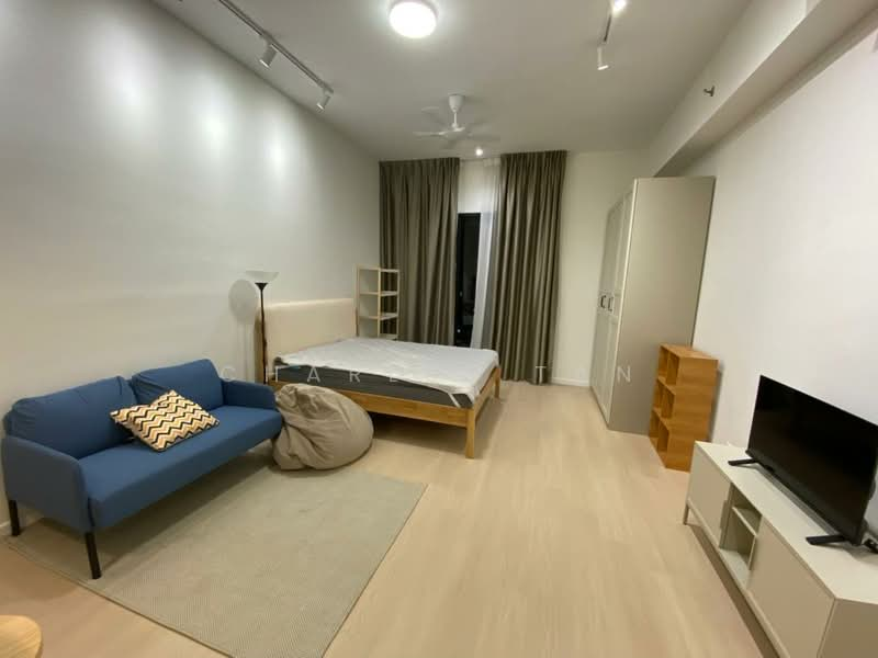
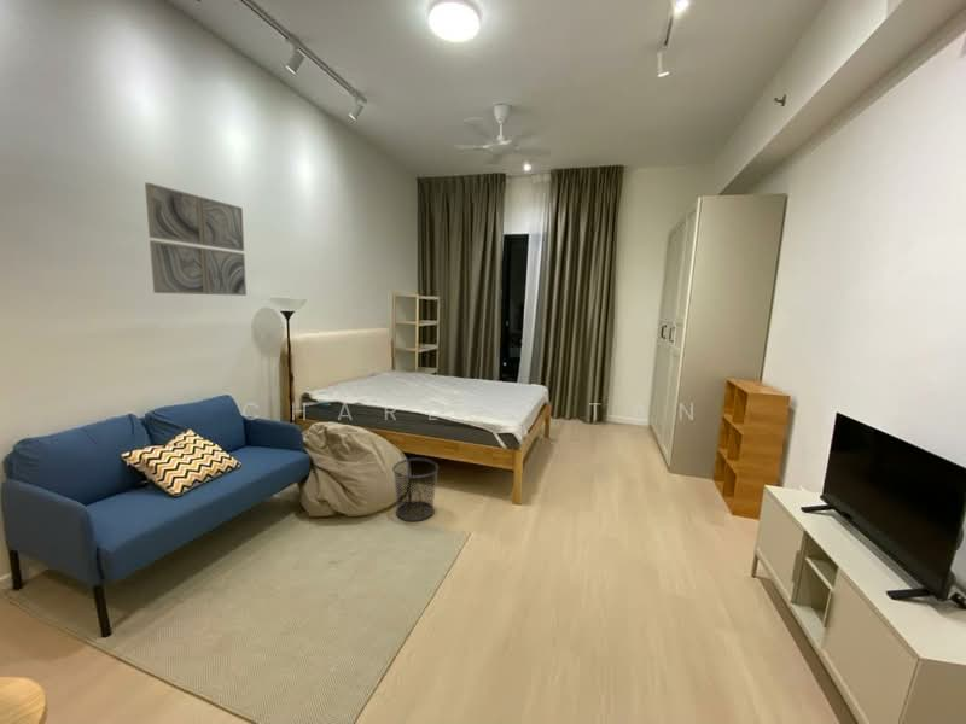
+ waste bin (414, 489)
+ wall art (202, 247)
